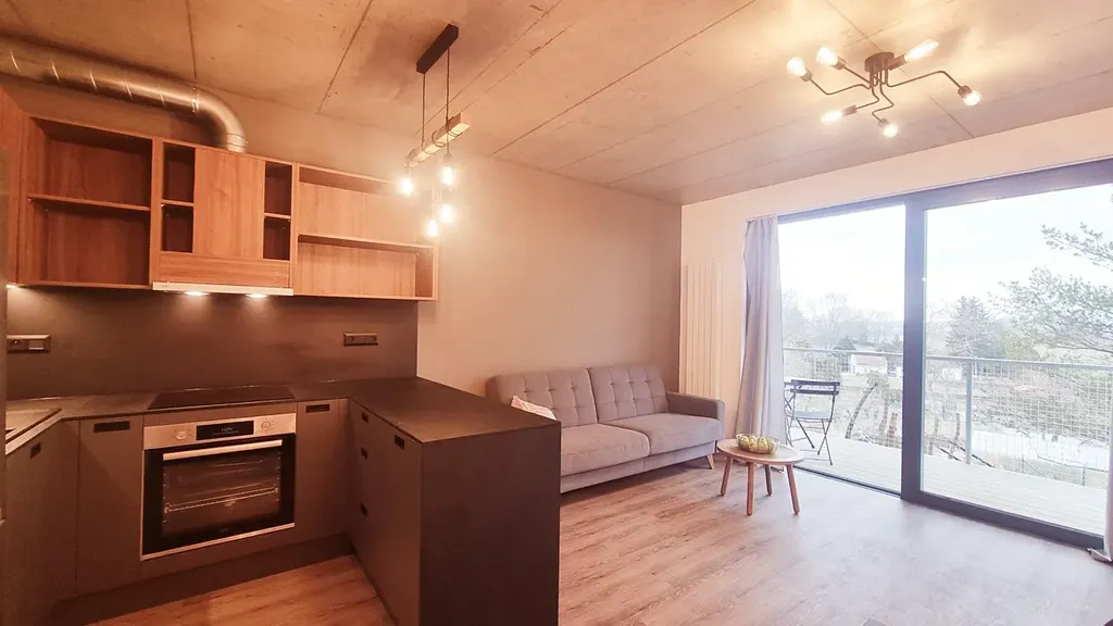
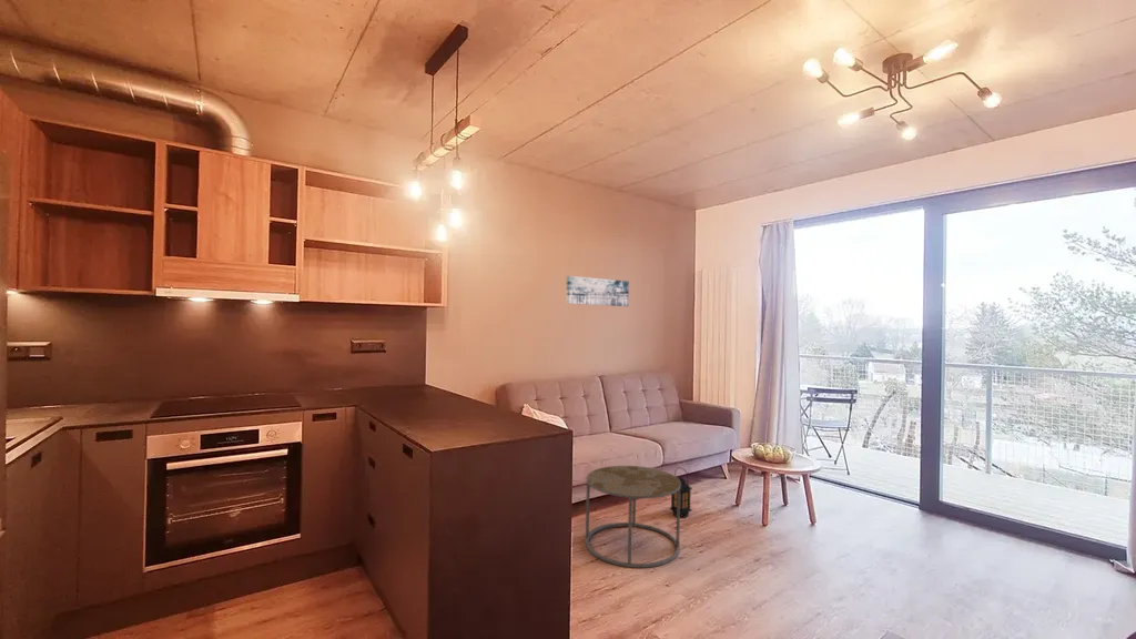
+ side table (632, 511)
+ lantern (680, 491)
+ wall art (598, 292)
